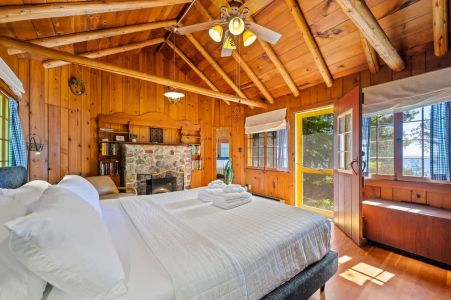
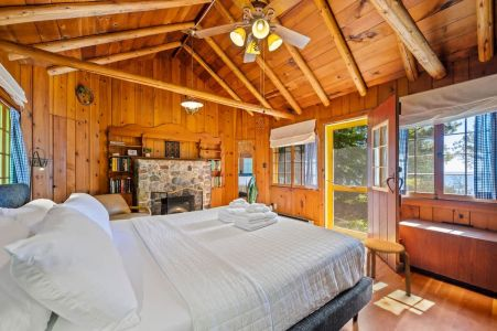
+ stool (375, 265)
